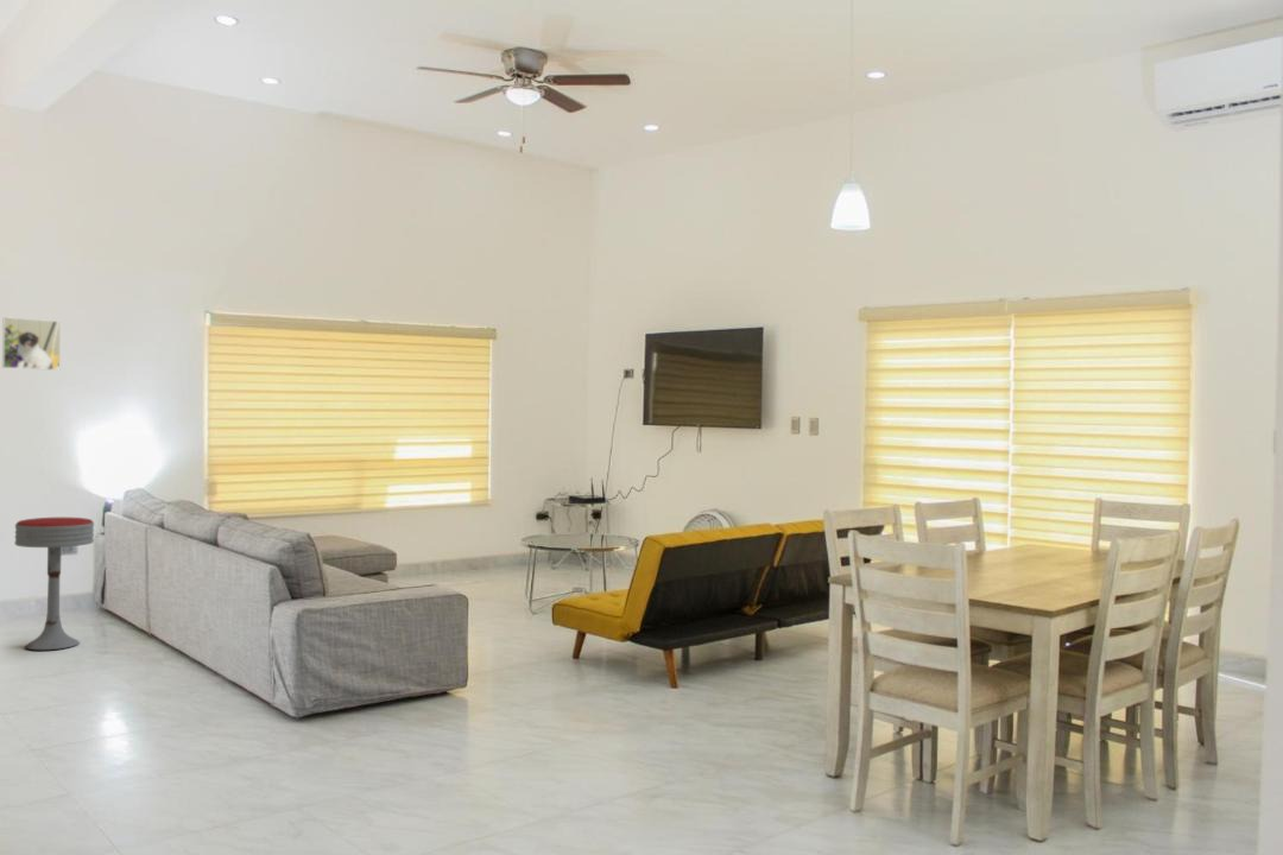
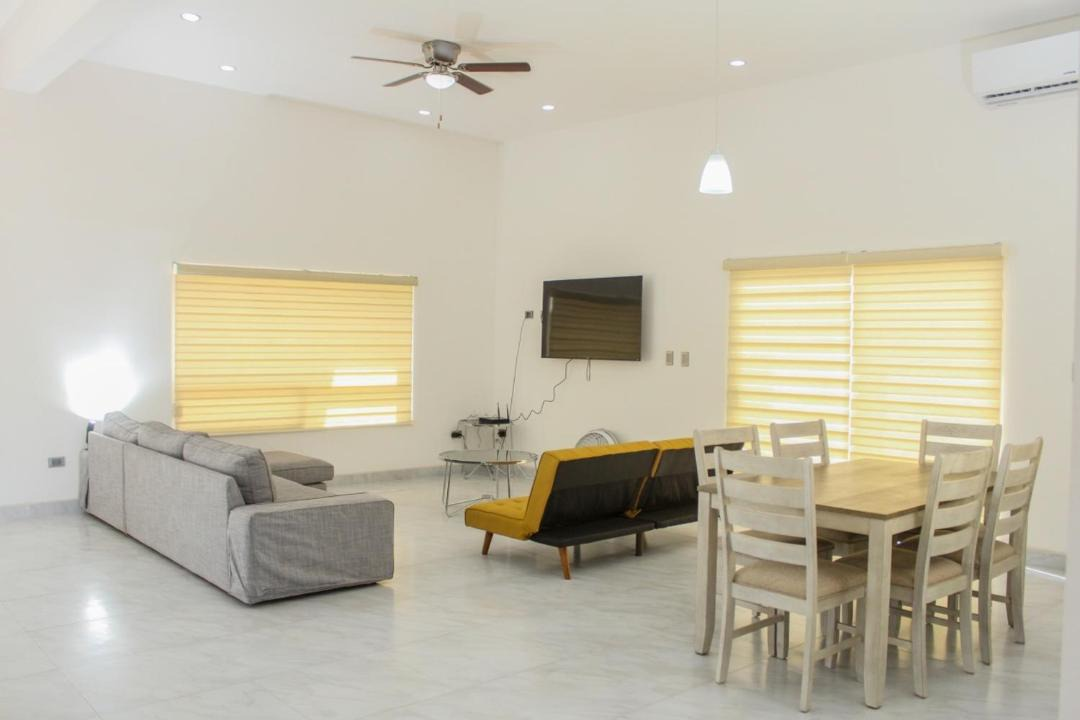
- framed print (31, 344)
- bar stool (53, 581)
